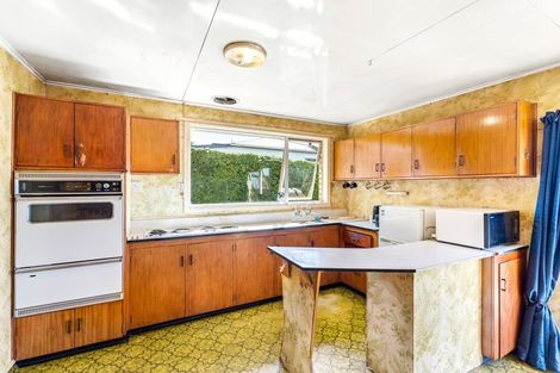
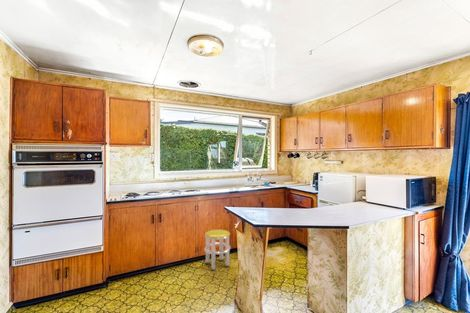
+ stool (220, 248)
